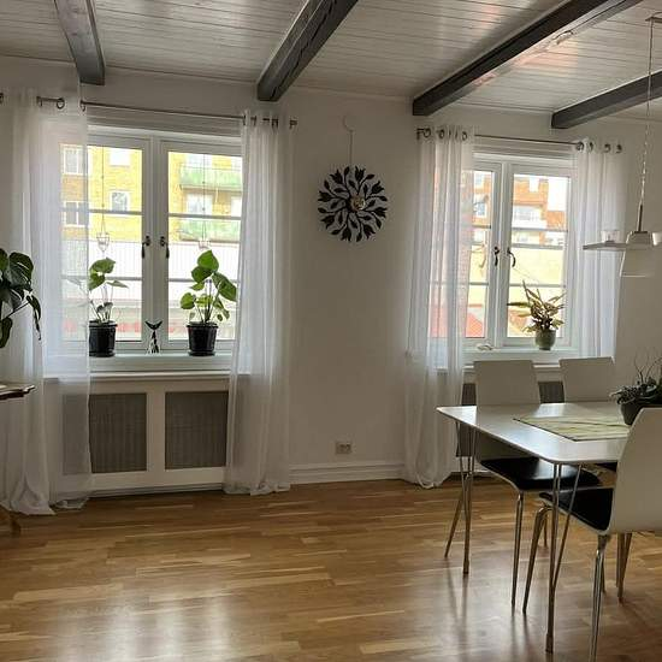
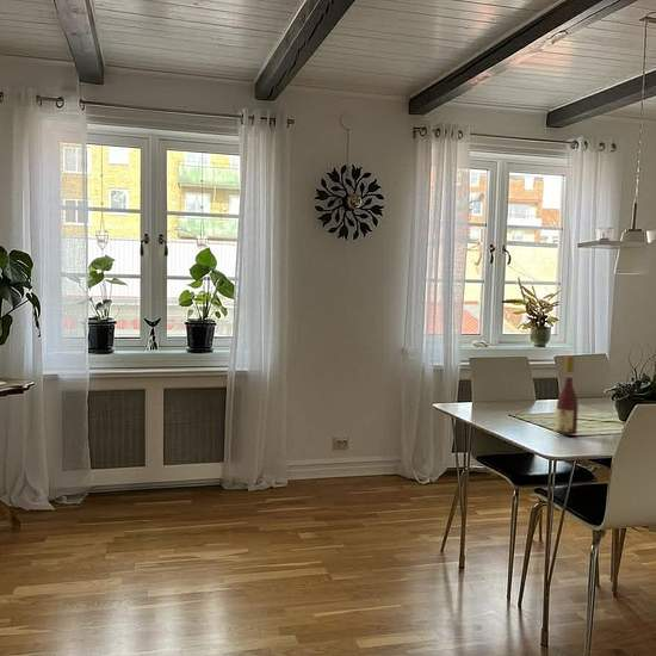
+ wine bottle (568, 395)
